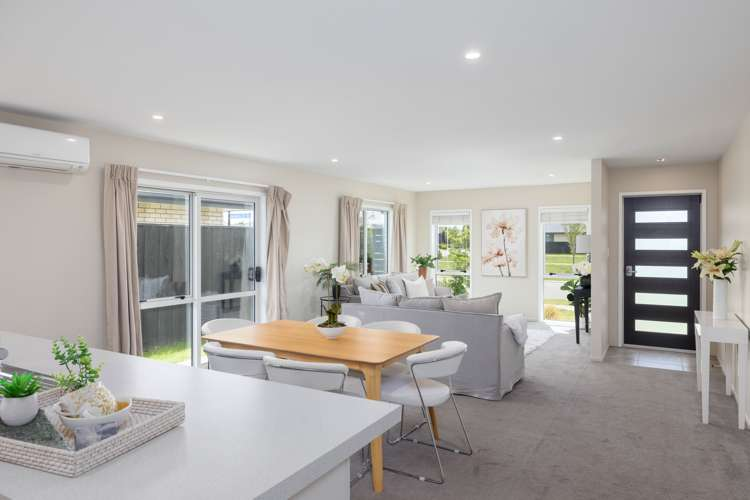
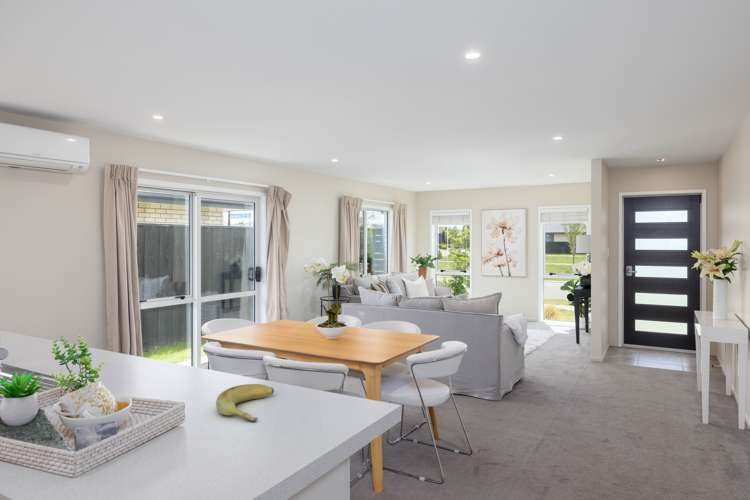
+ banana (248, 399)
